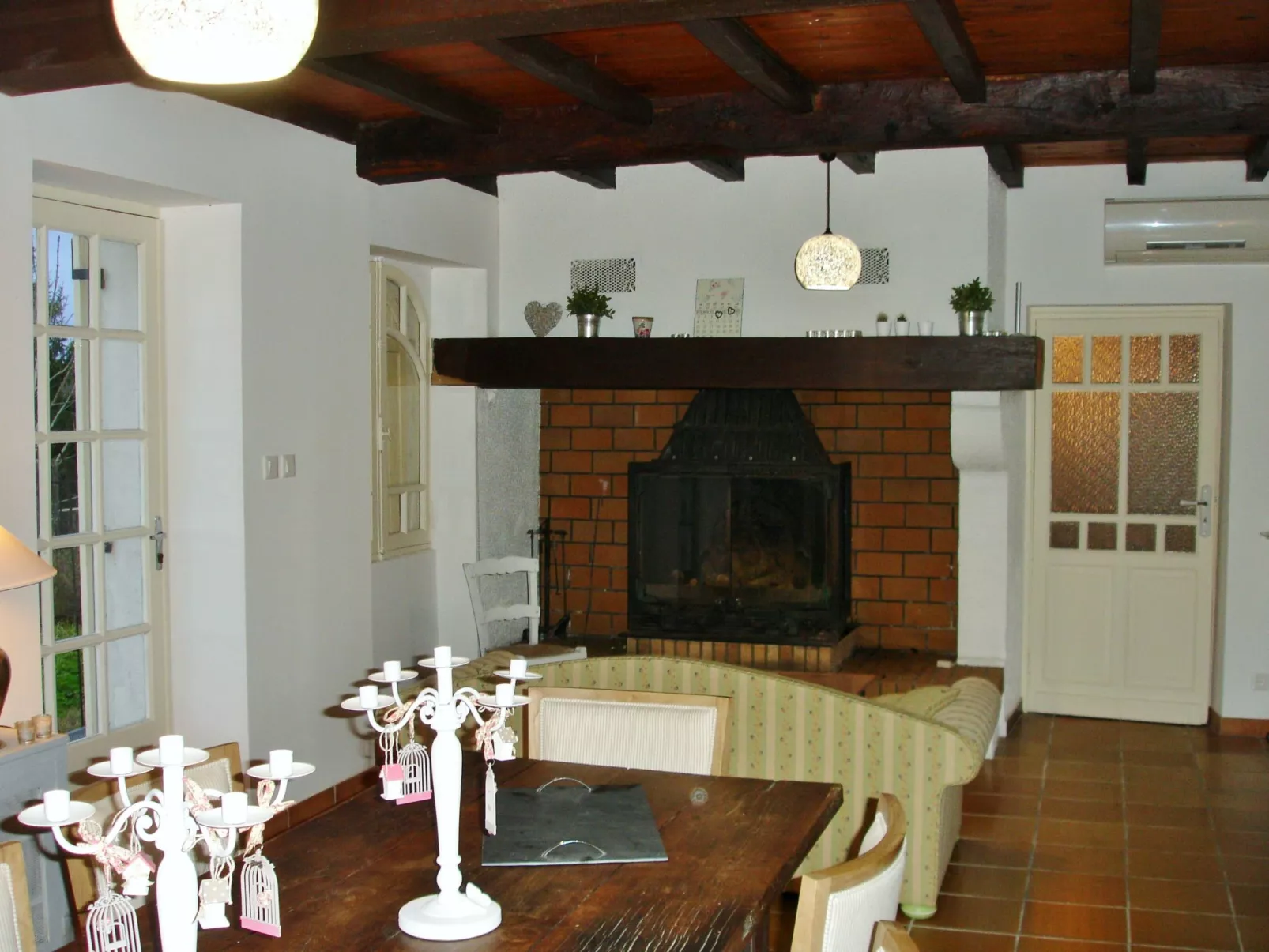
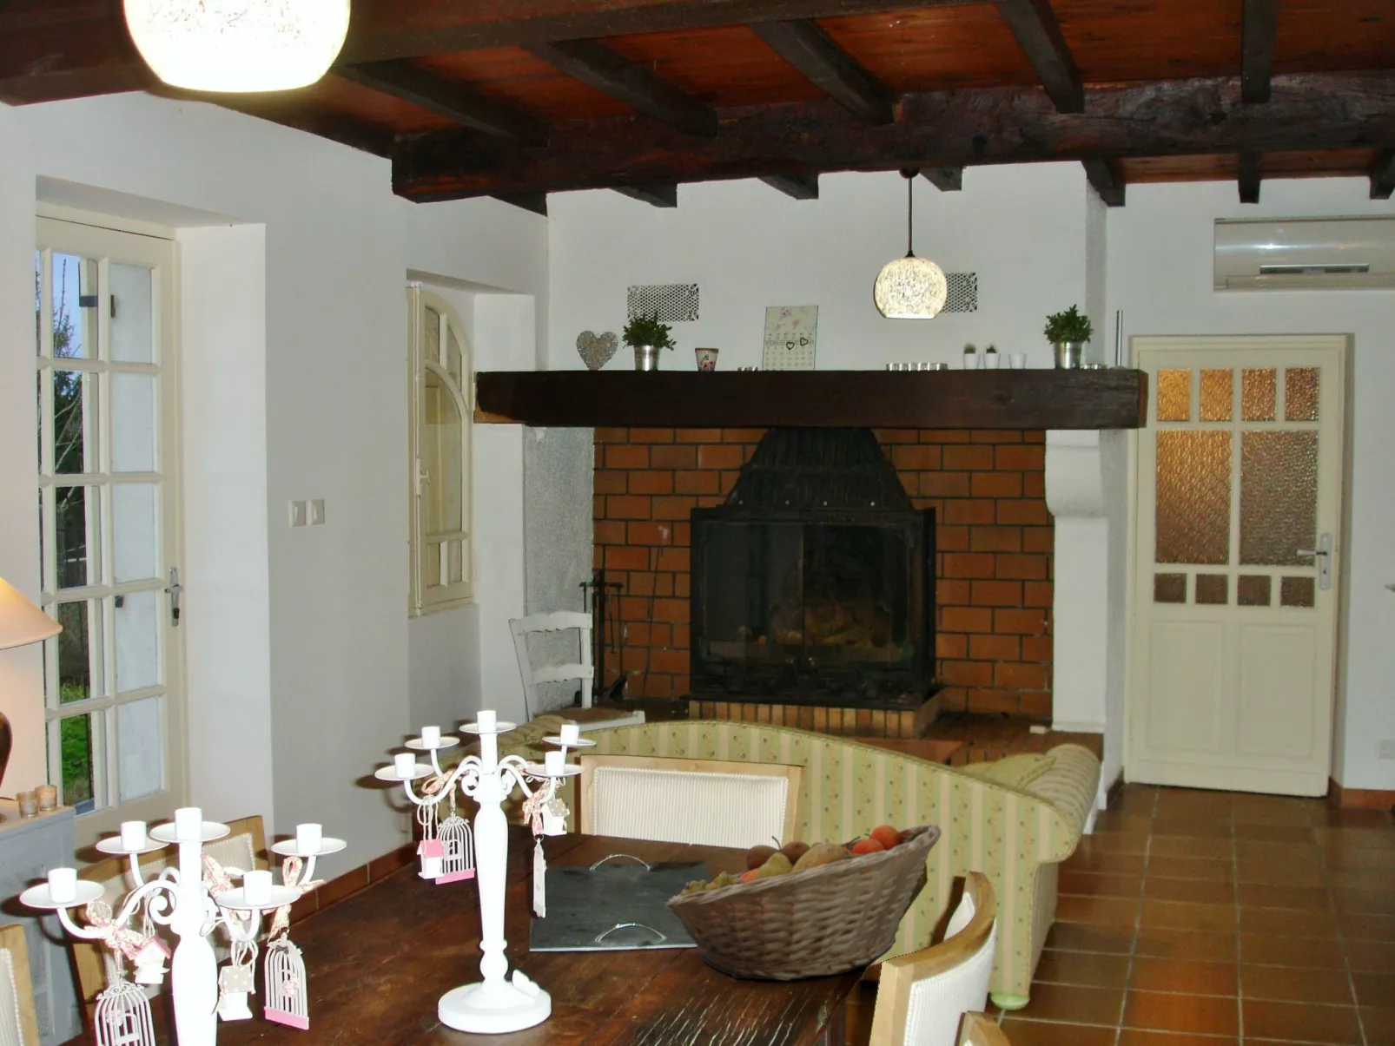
+ fruit basket (807, 889)
